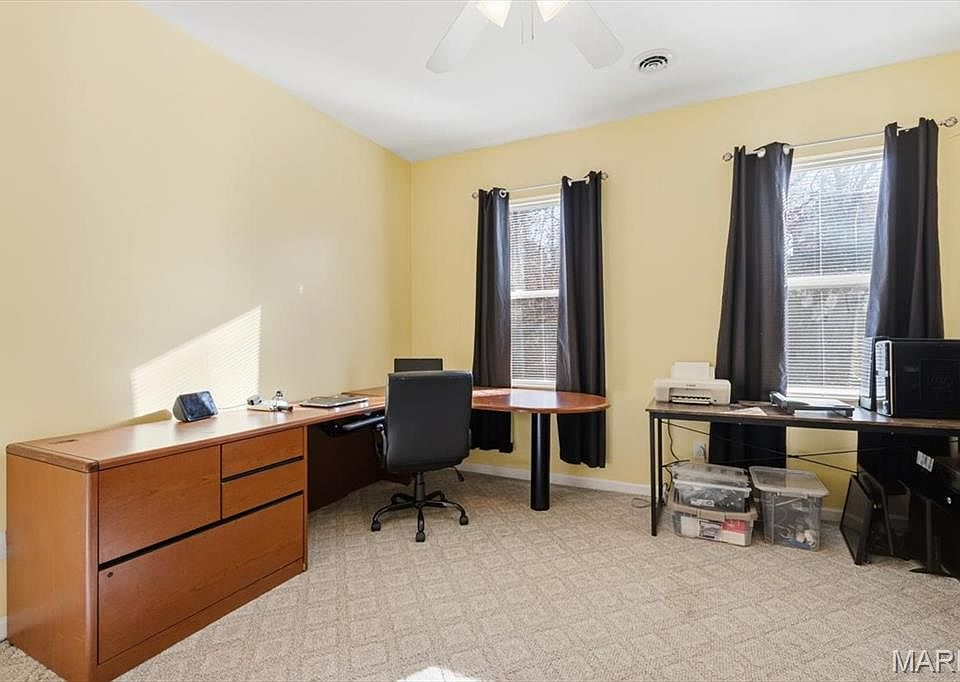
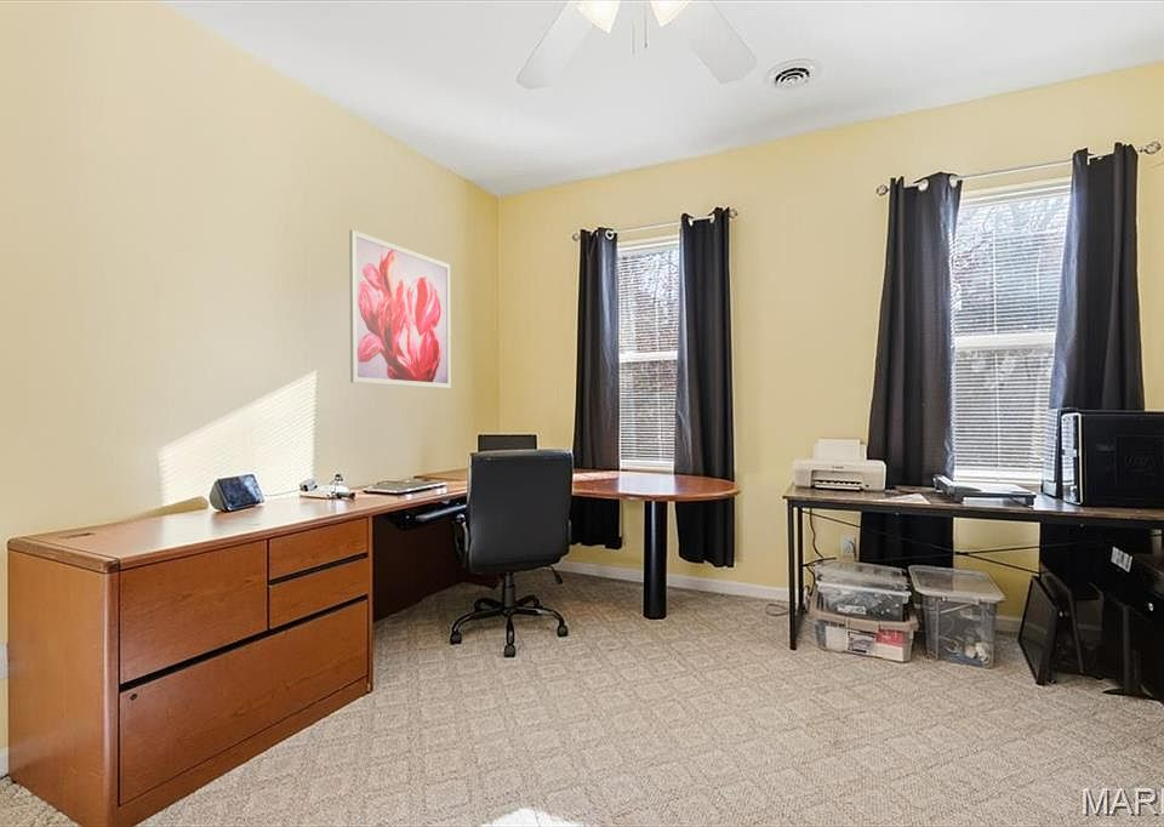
+ wall art (405, 316)
